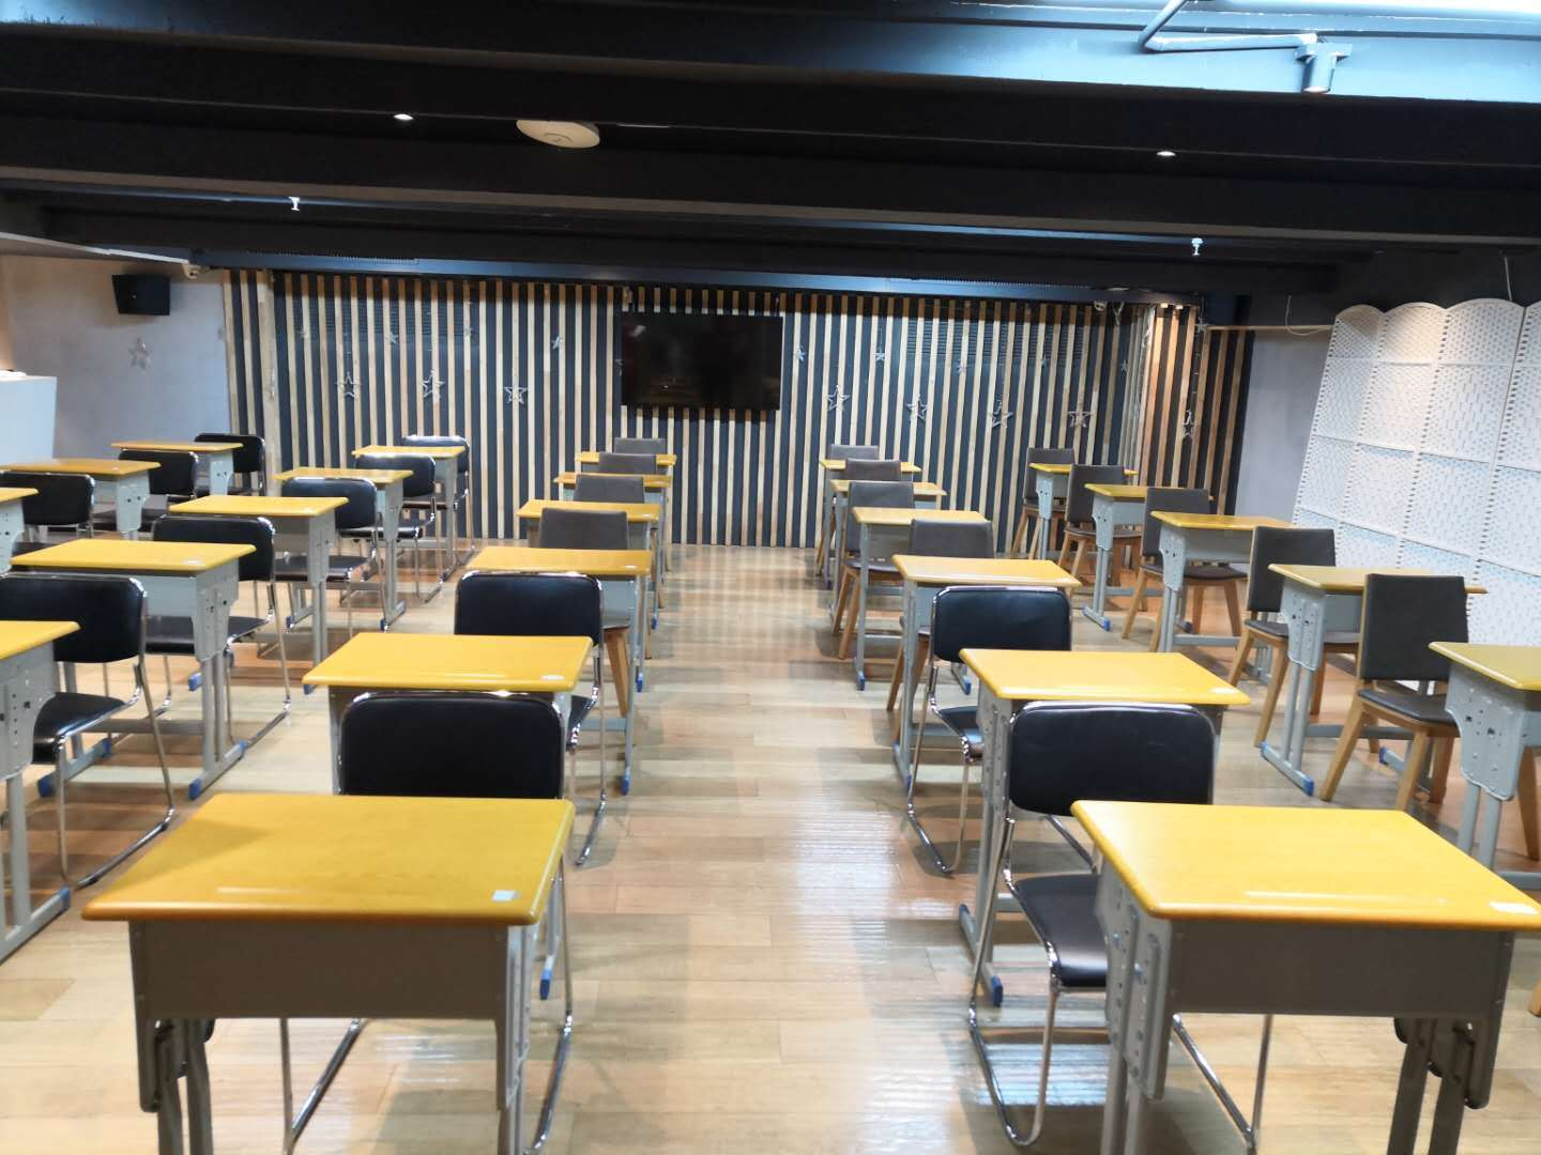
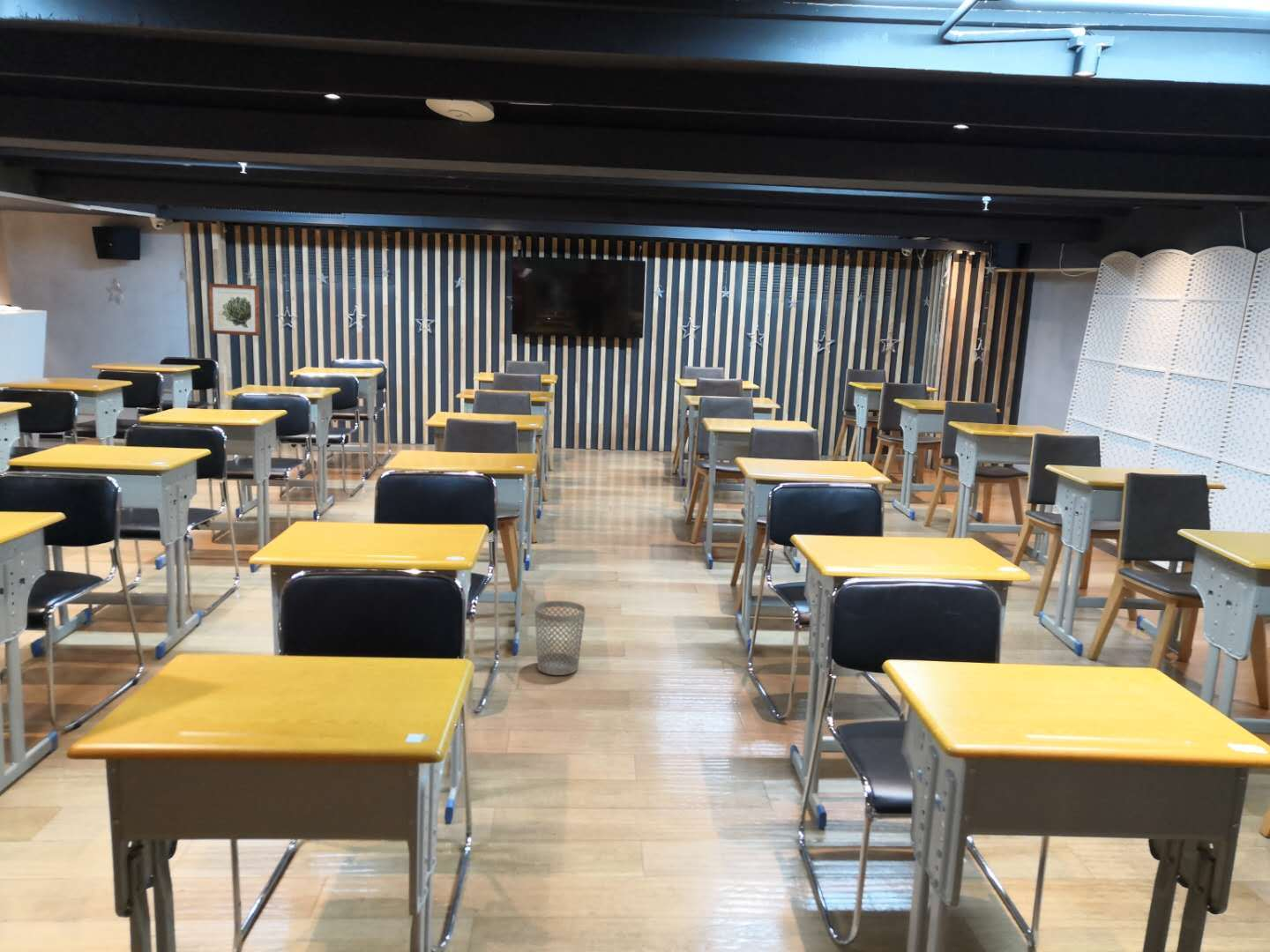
+ wastebasket (558, 637)
+ wall art (234, 309)
